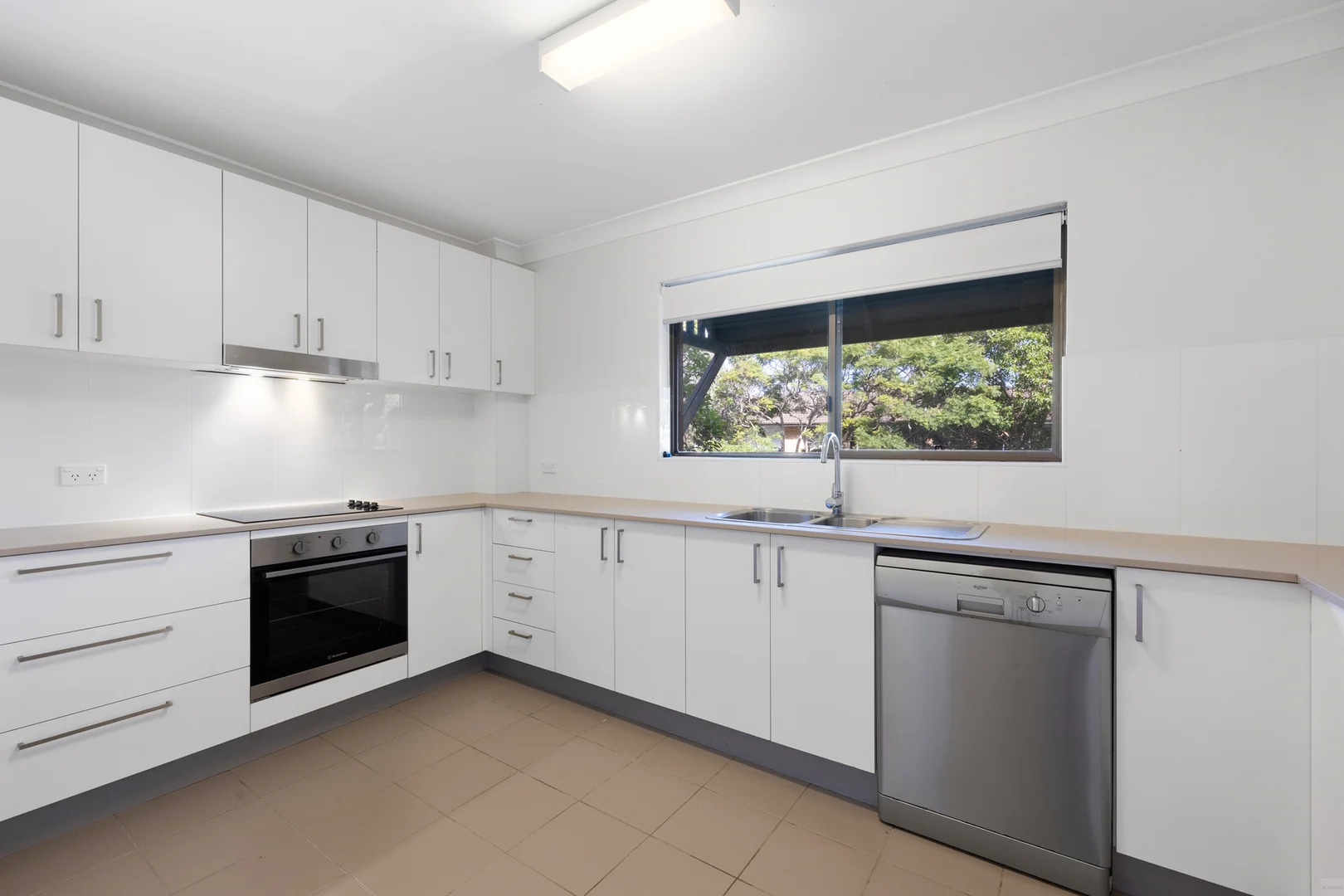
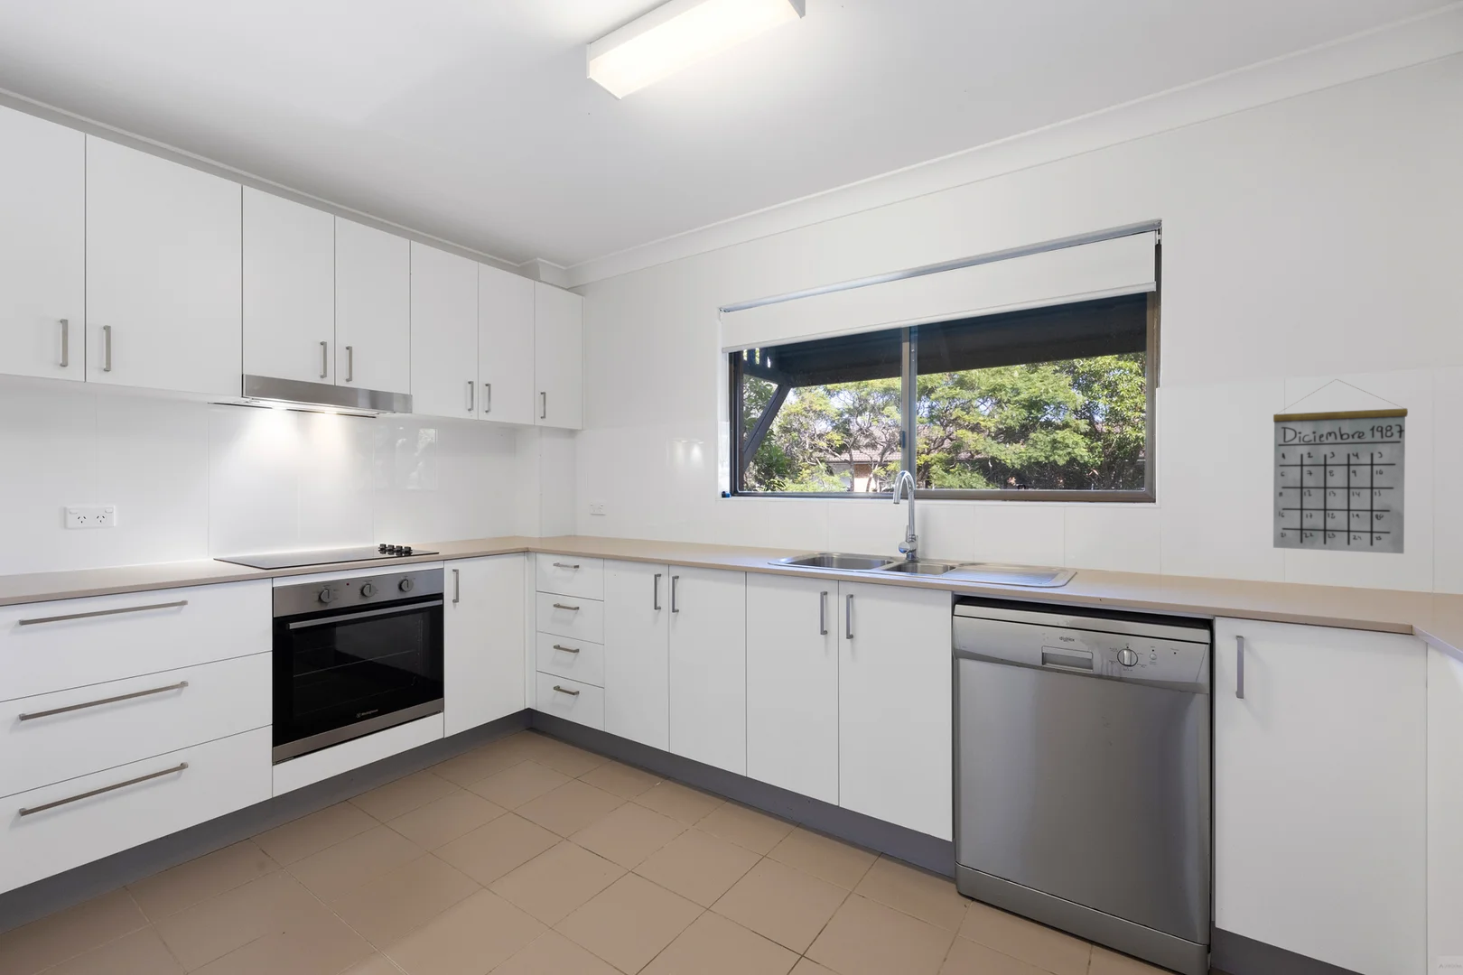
+ calendar (1337, 464)
